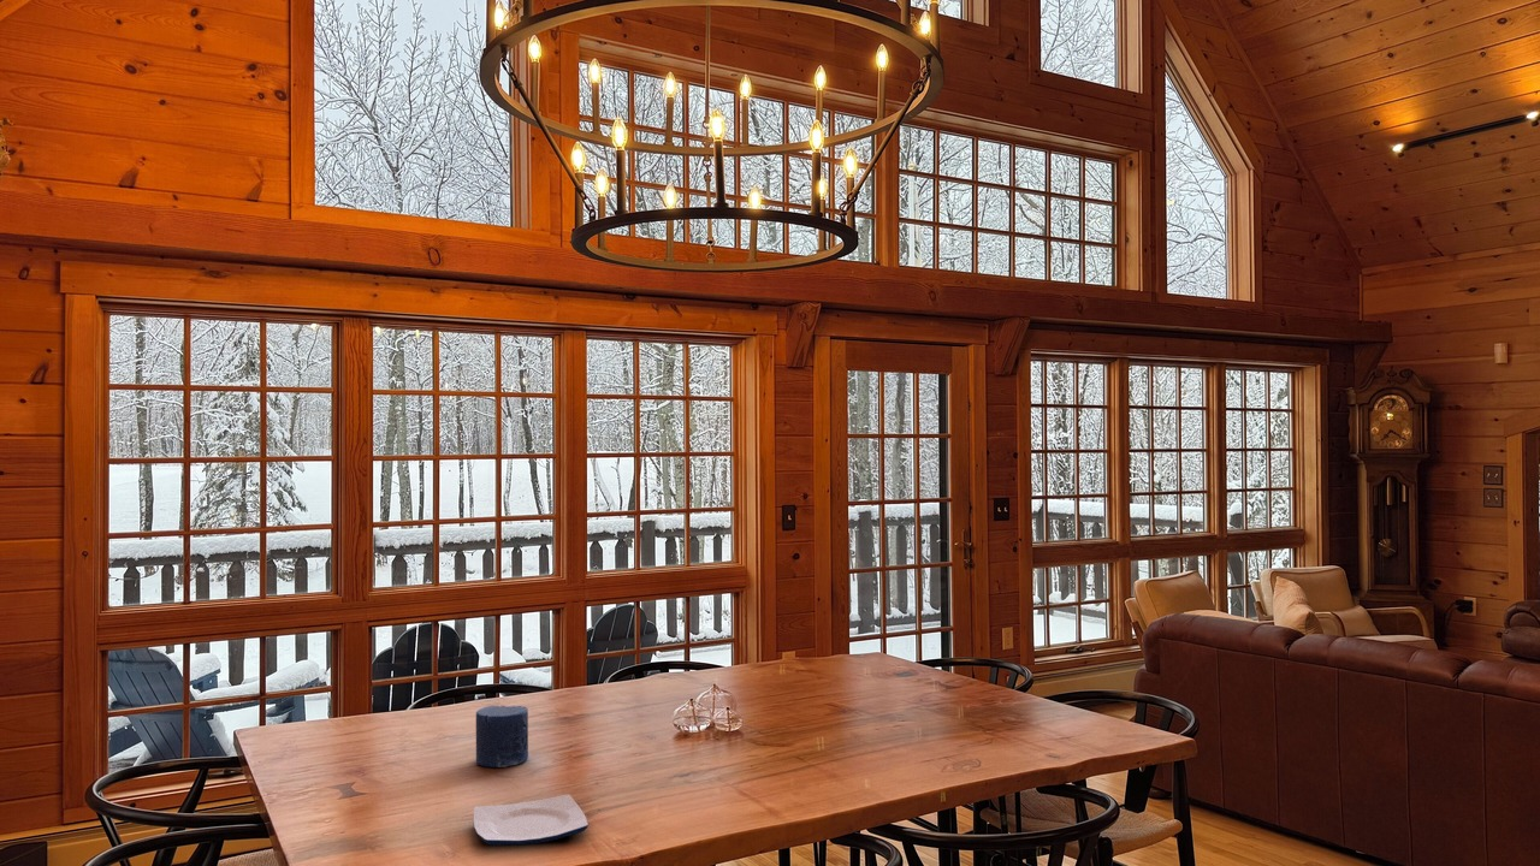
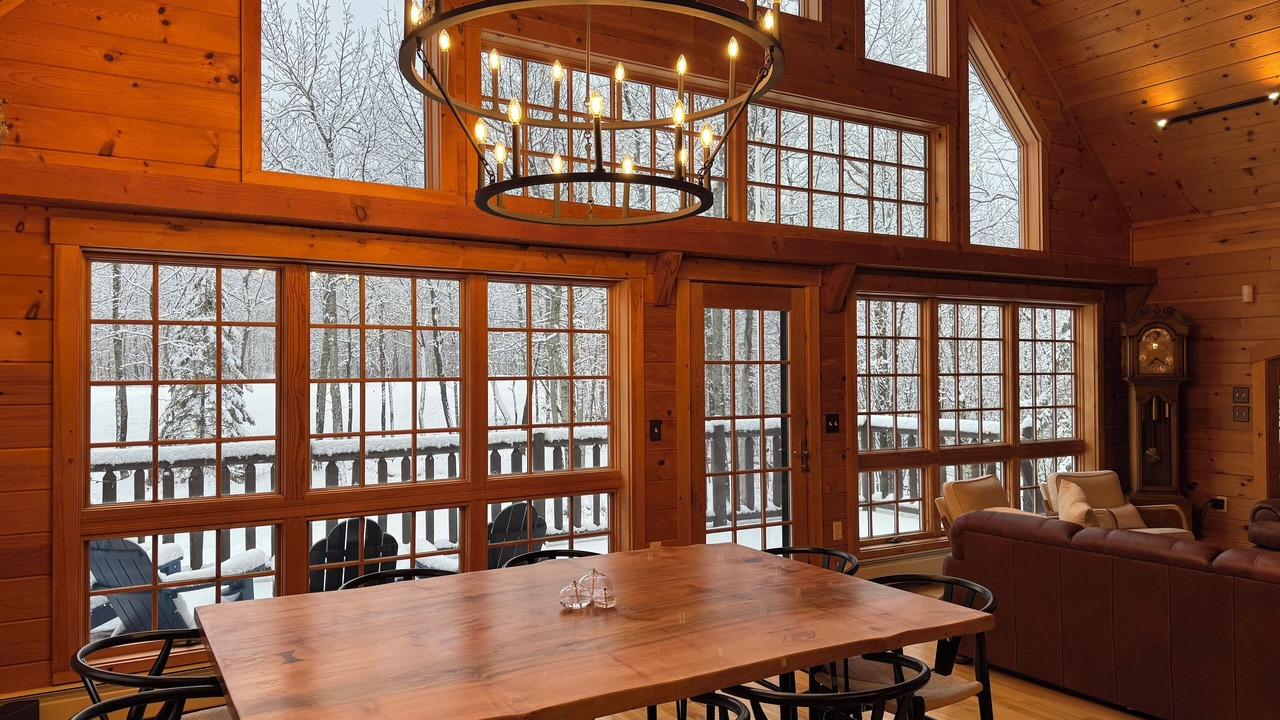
- plate (529, 823)
- candle (502, 735)
